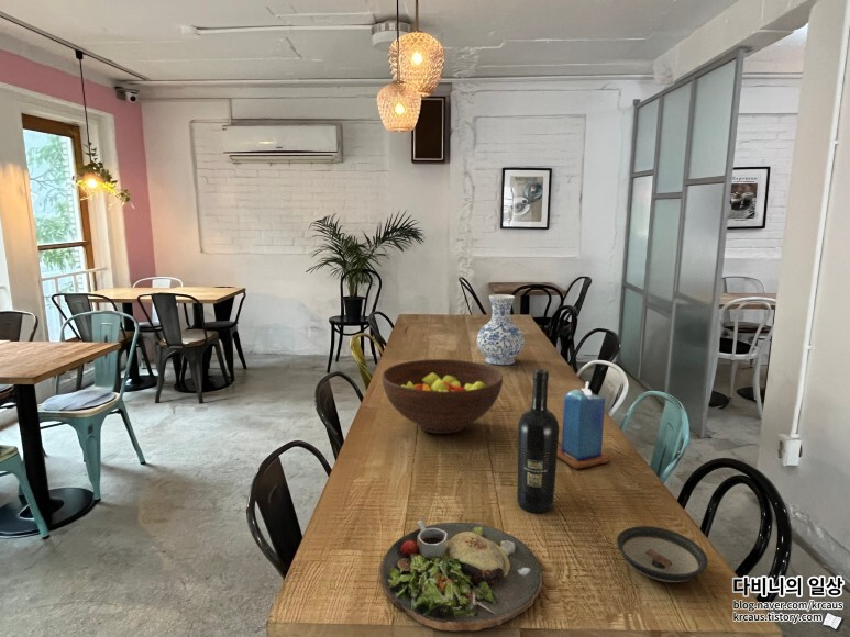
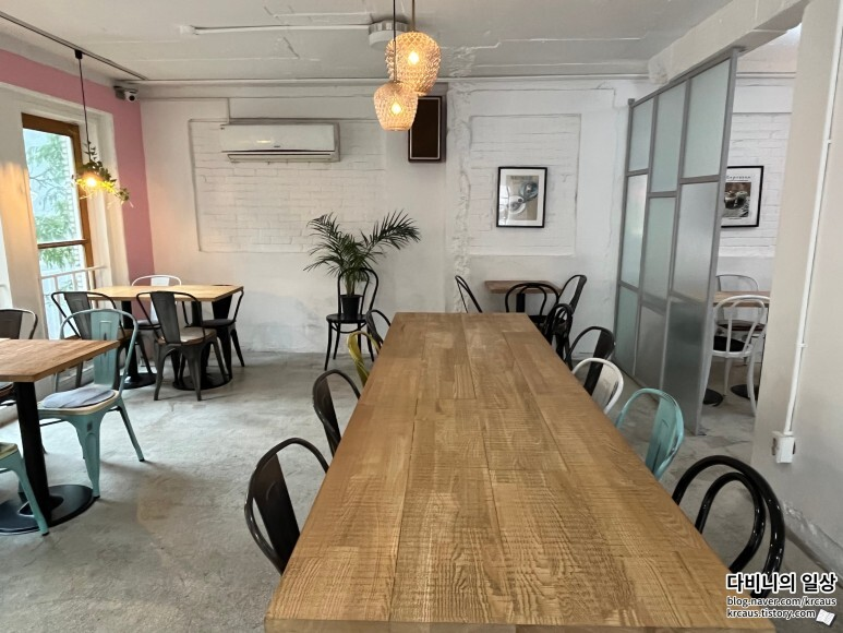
- fruit bowl (441, 400)
- dinner plate (460, 557)
- vase (500, 328)
- candle (581, 421)
- saucer (660, 558)
- wine bottle (538, 438)
